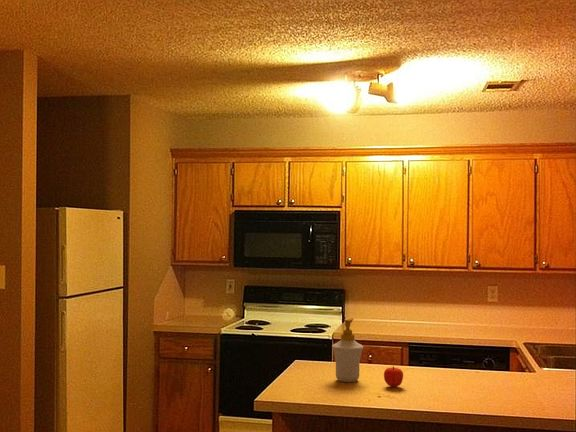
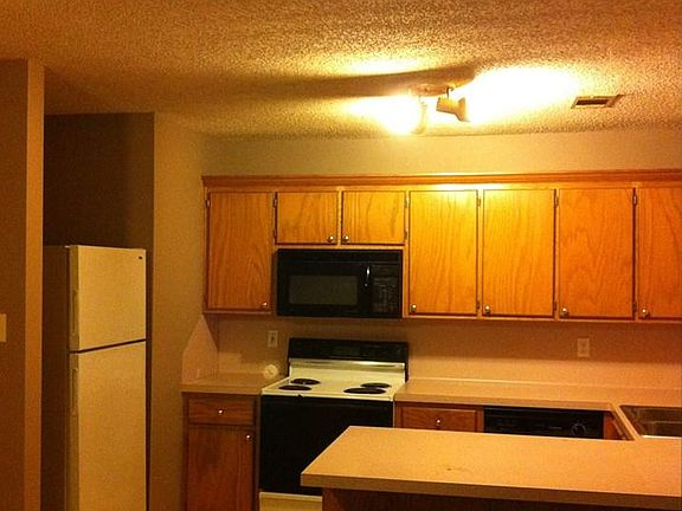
- soap bottle (347, 349)
- fruit (393, 376)
